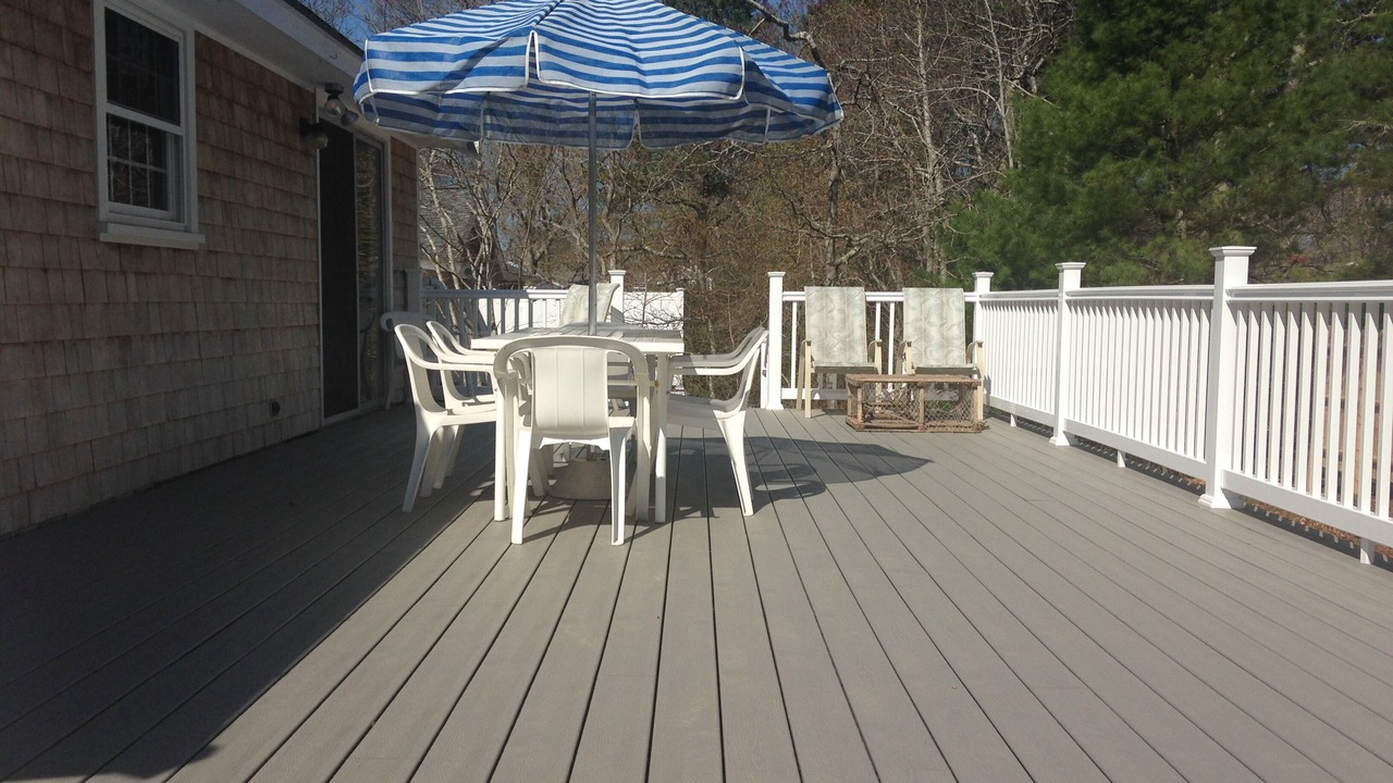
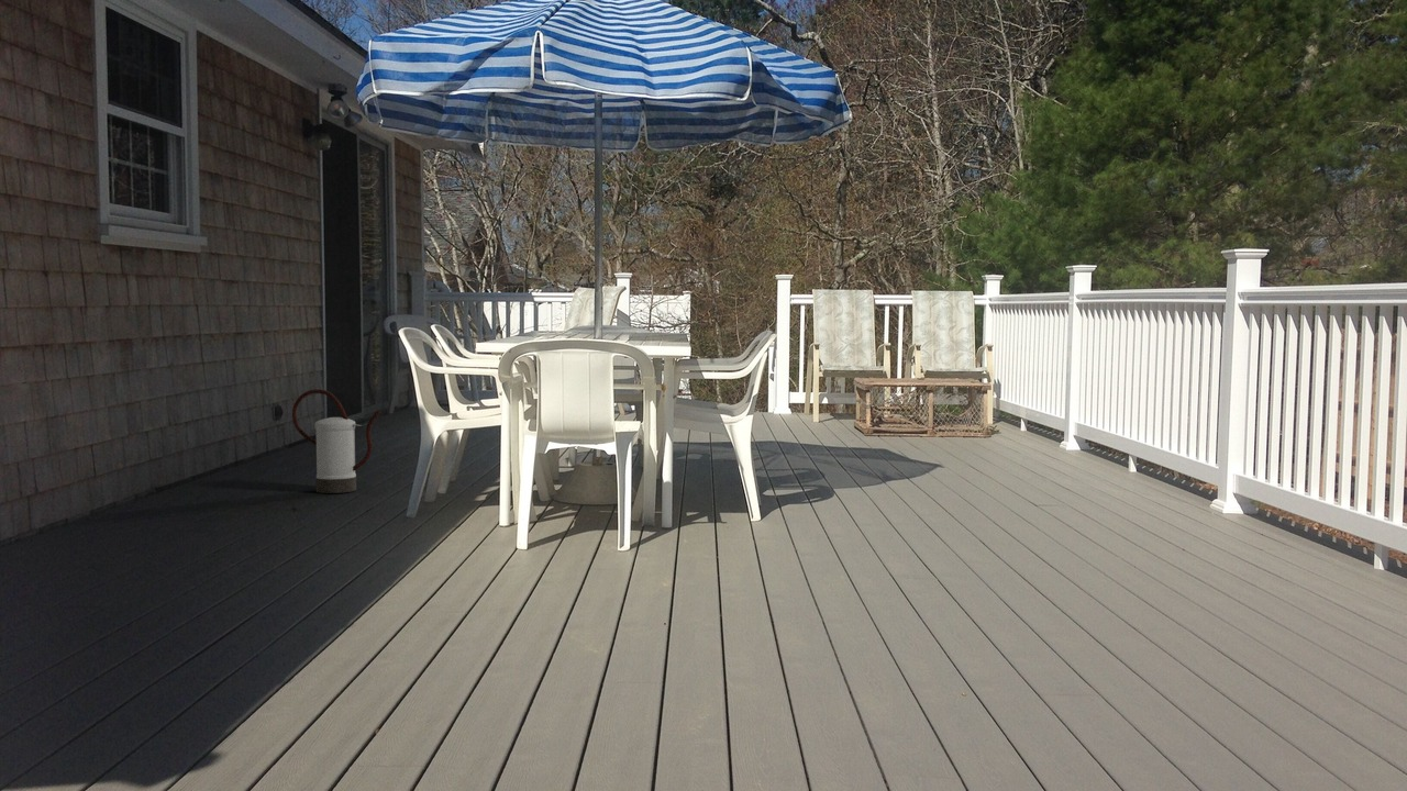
+ watering can (336, 439)
